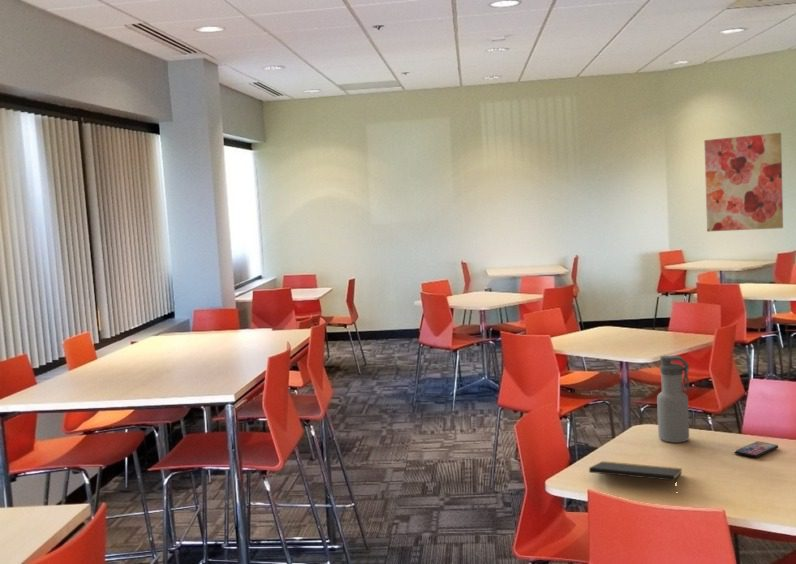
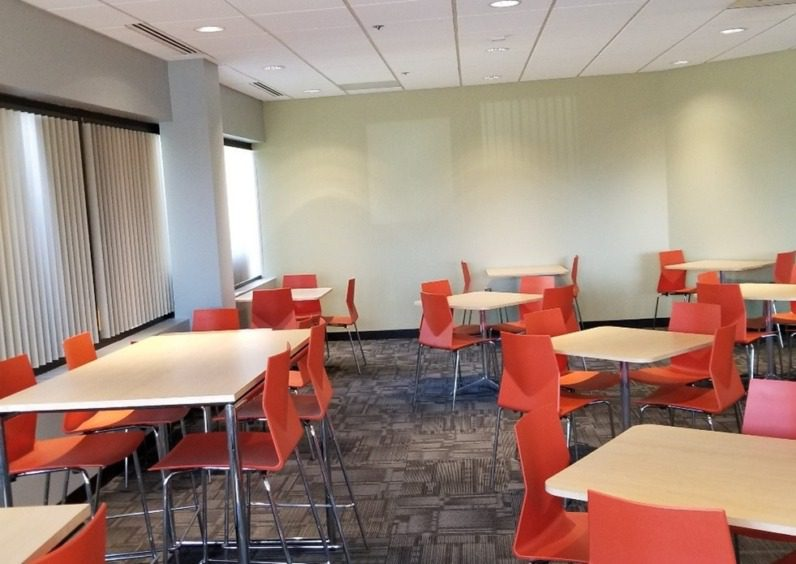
- wall art (743, 183)
- water bottle (673, 397)
- notepad (636, 470)
- smartphone (756, 449)
